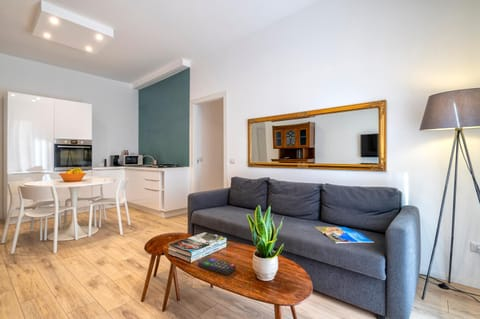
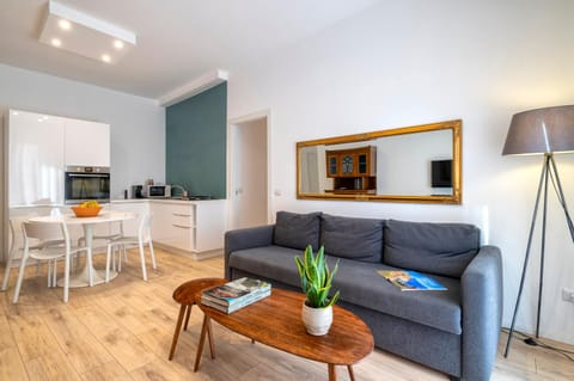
- remote control (216, 265)
